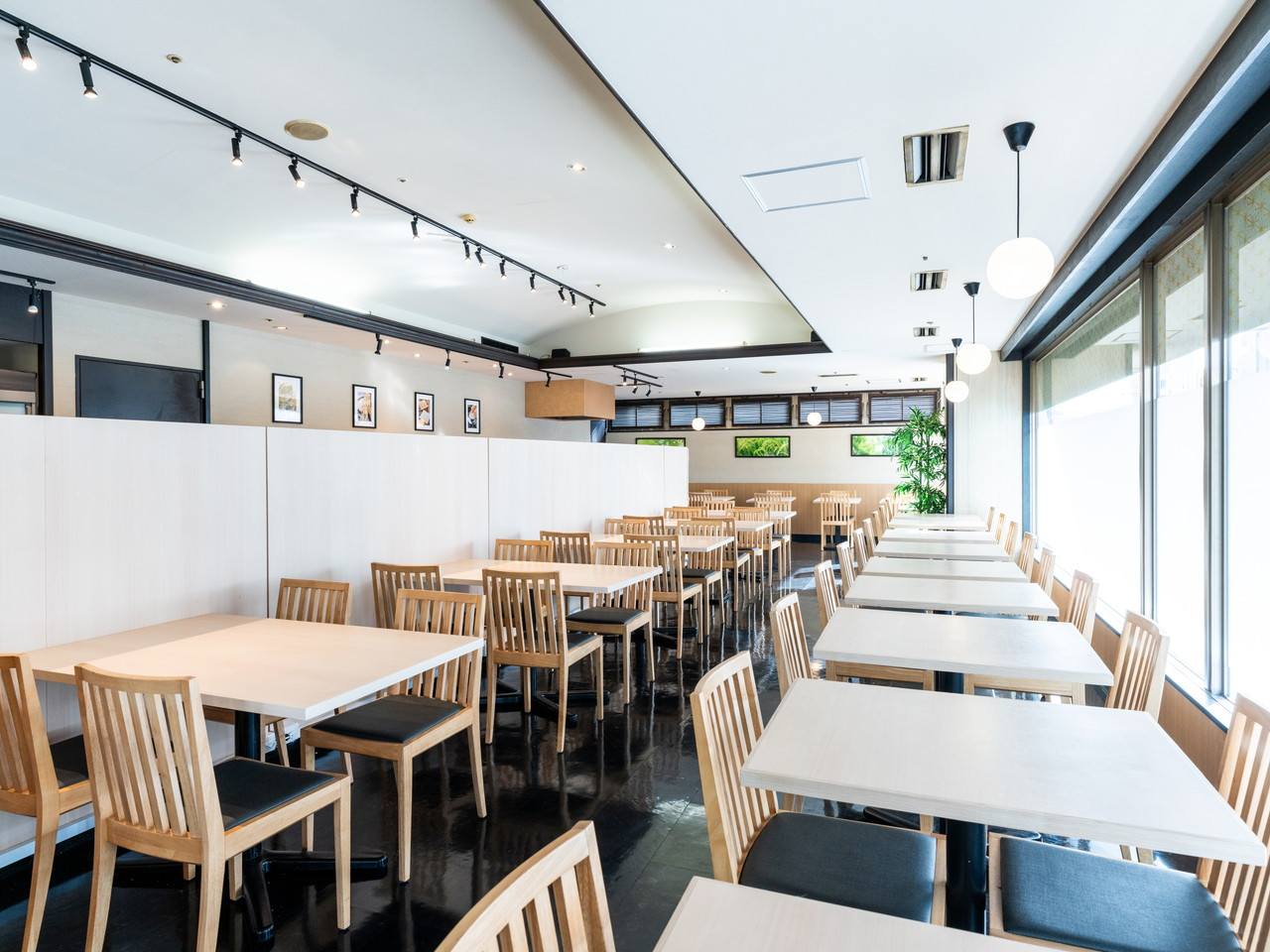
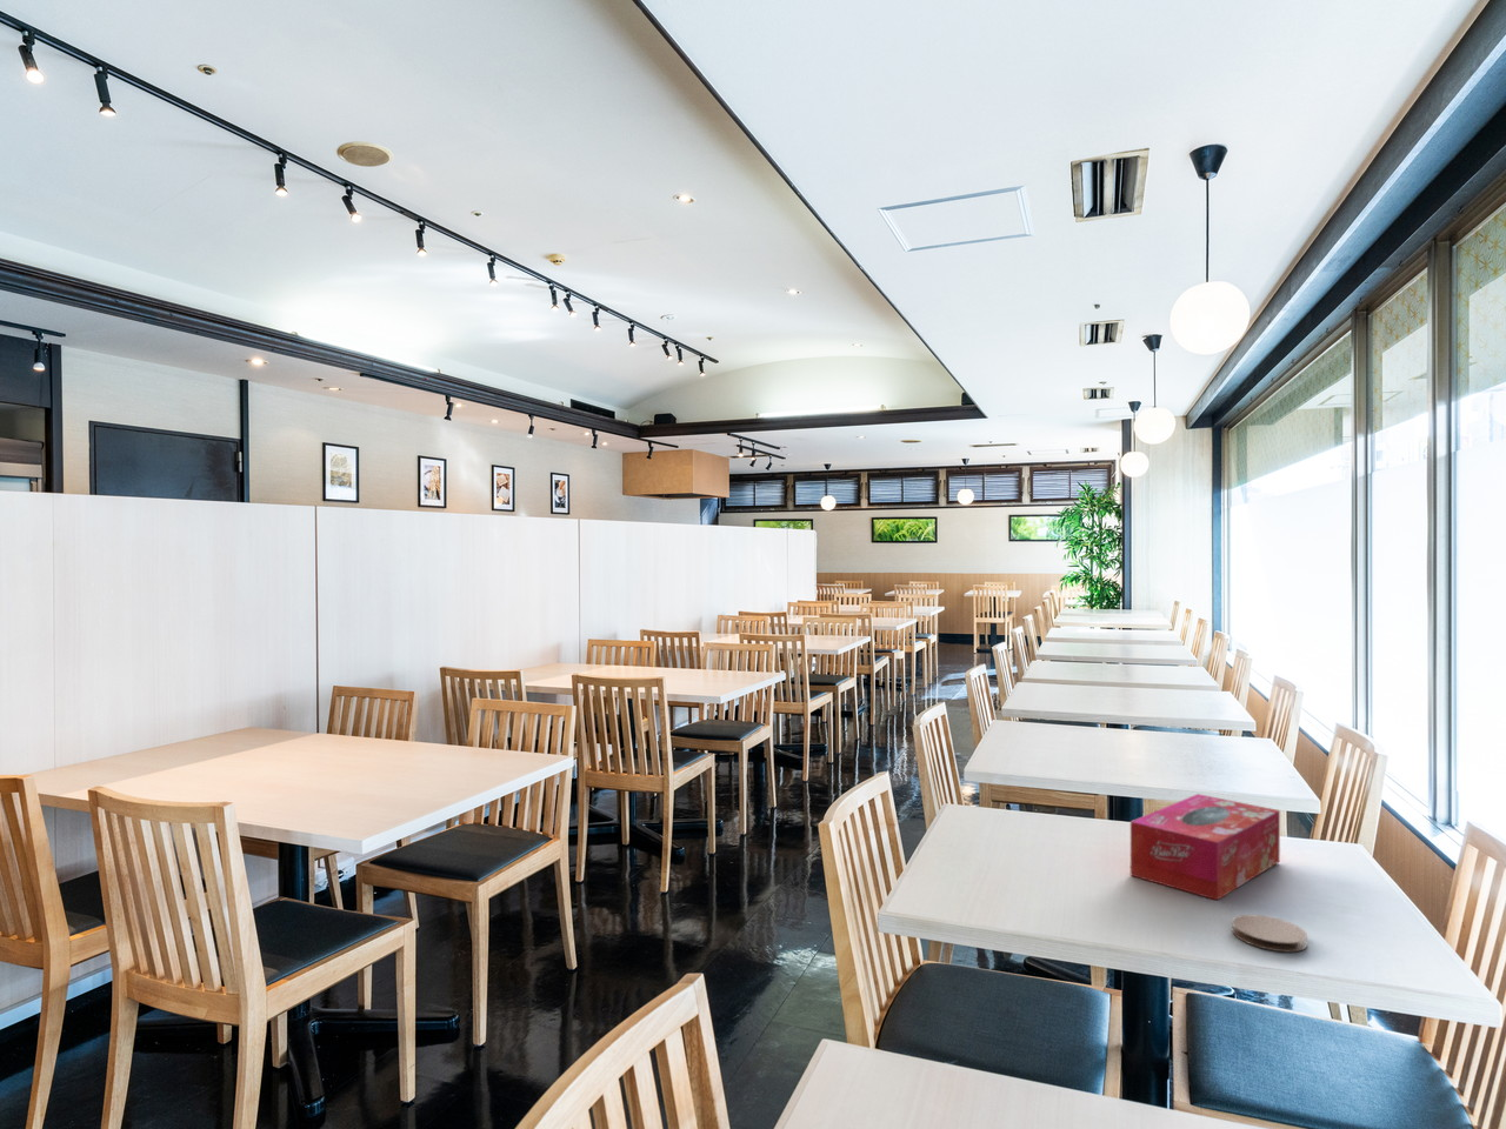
+ tissue box (1206, 842)
+ coaster (1269, 932)
